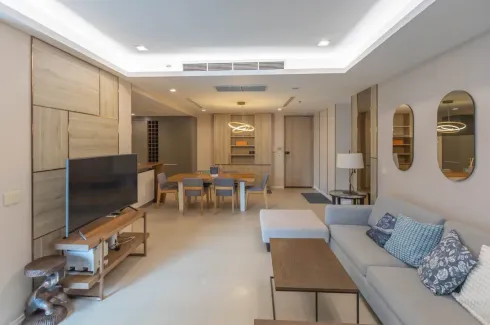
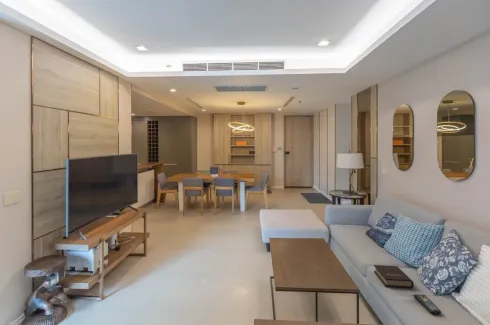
+ book (392, 275)
+ remote control (426, 303)
